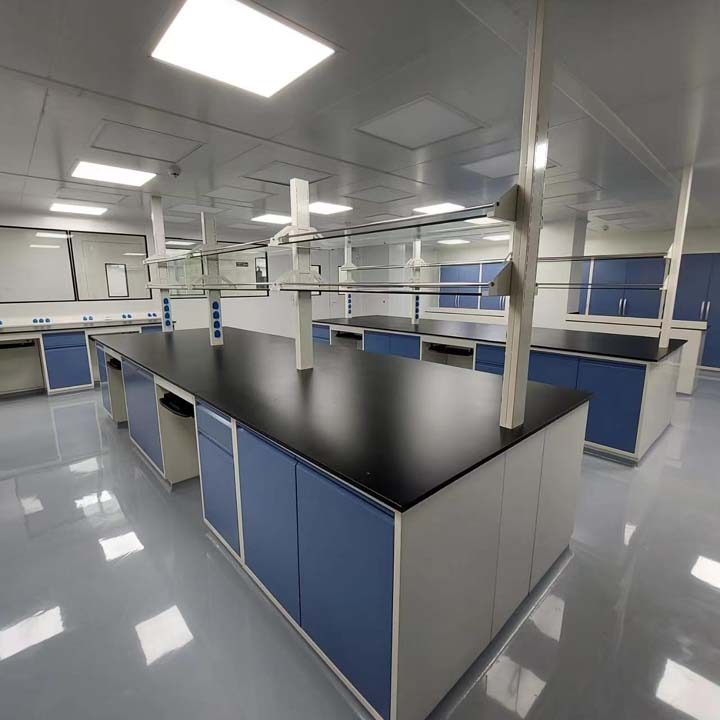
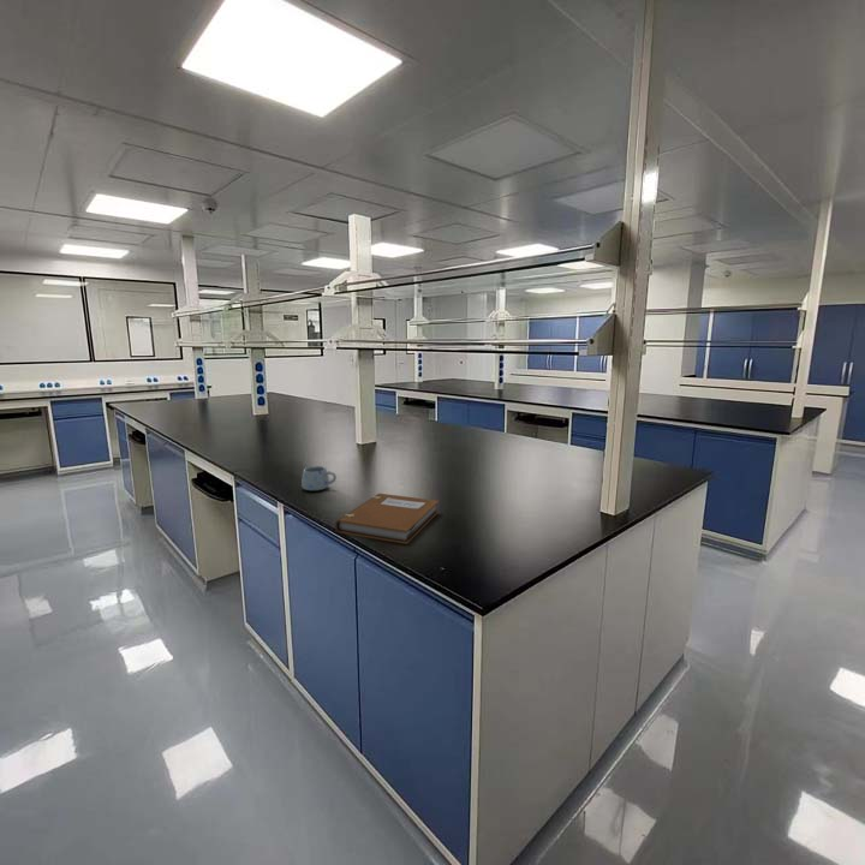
+ mug (320, 478)
+ notebook (390, 514)
